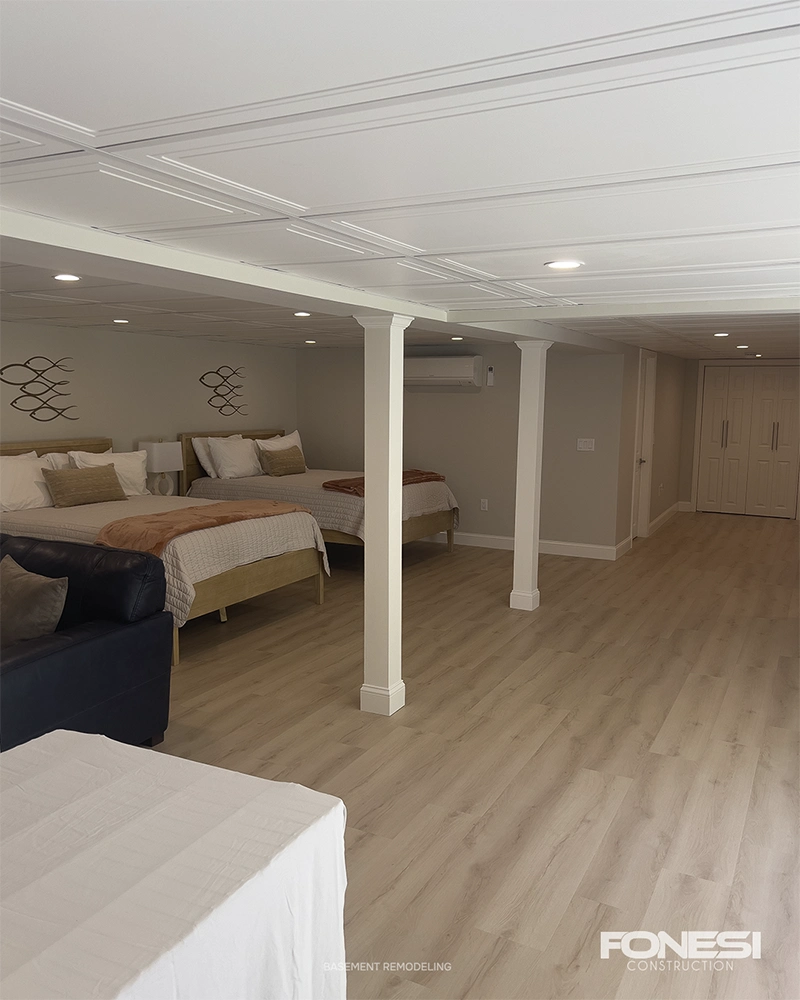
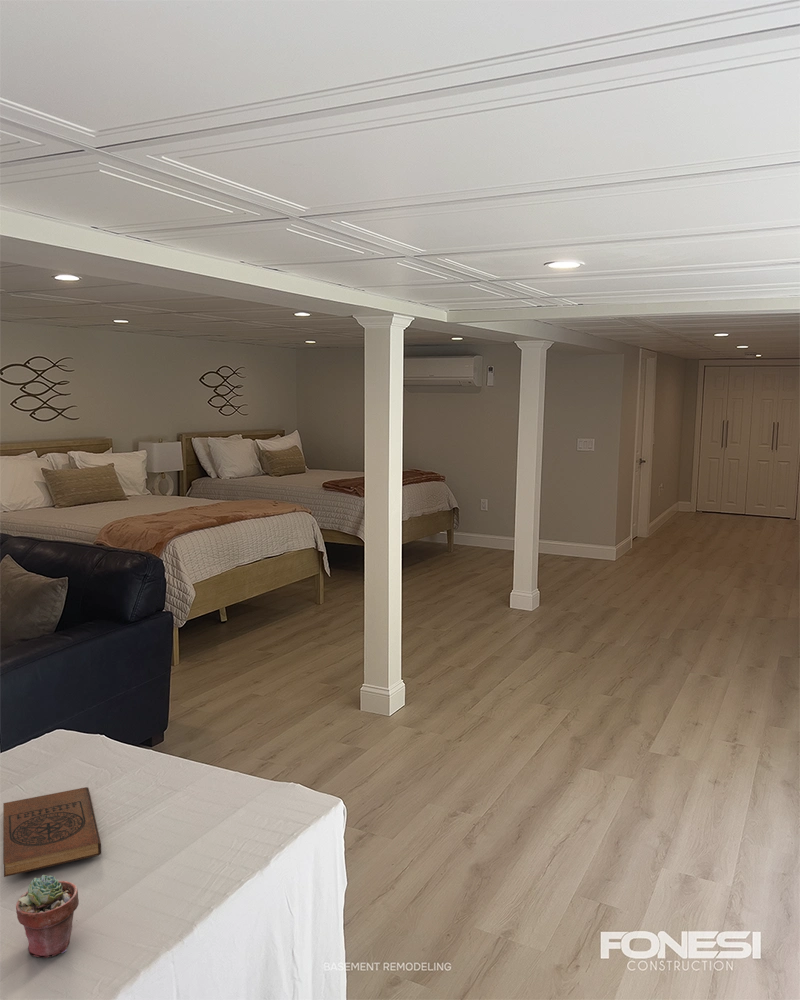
+ potted succulent (47, 911)
+ book (50, 827)
